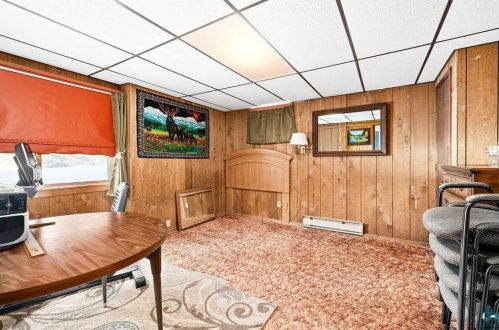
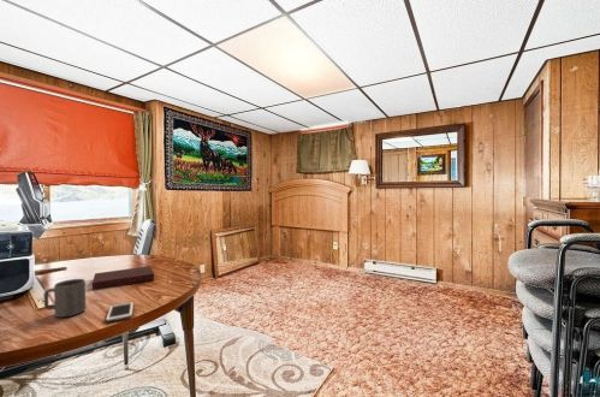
+ notebook (124, 275)
+ mug (65, 297)
+ cell phone (120, 310)
